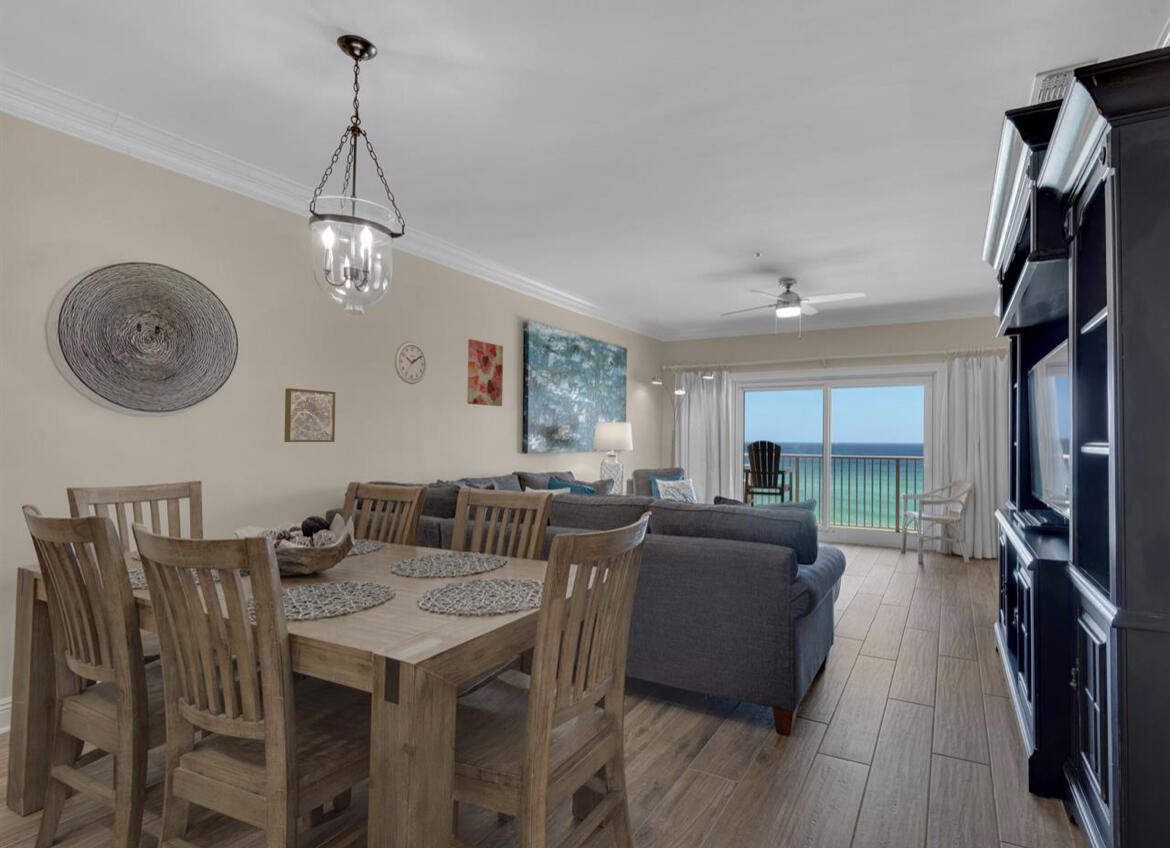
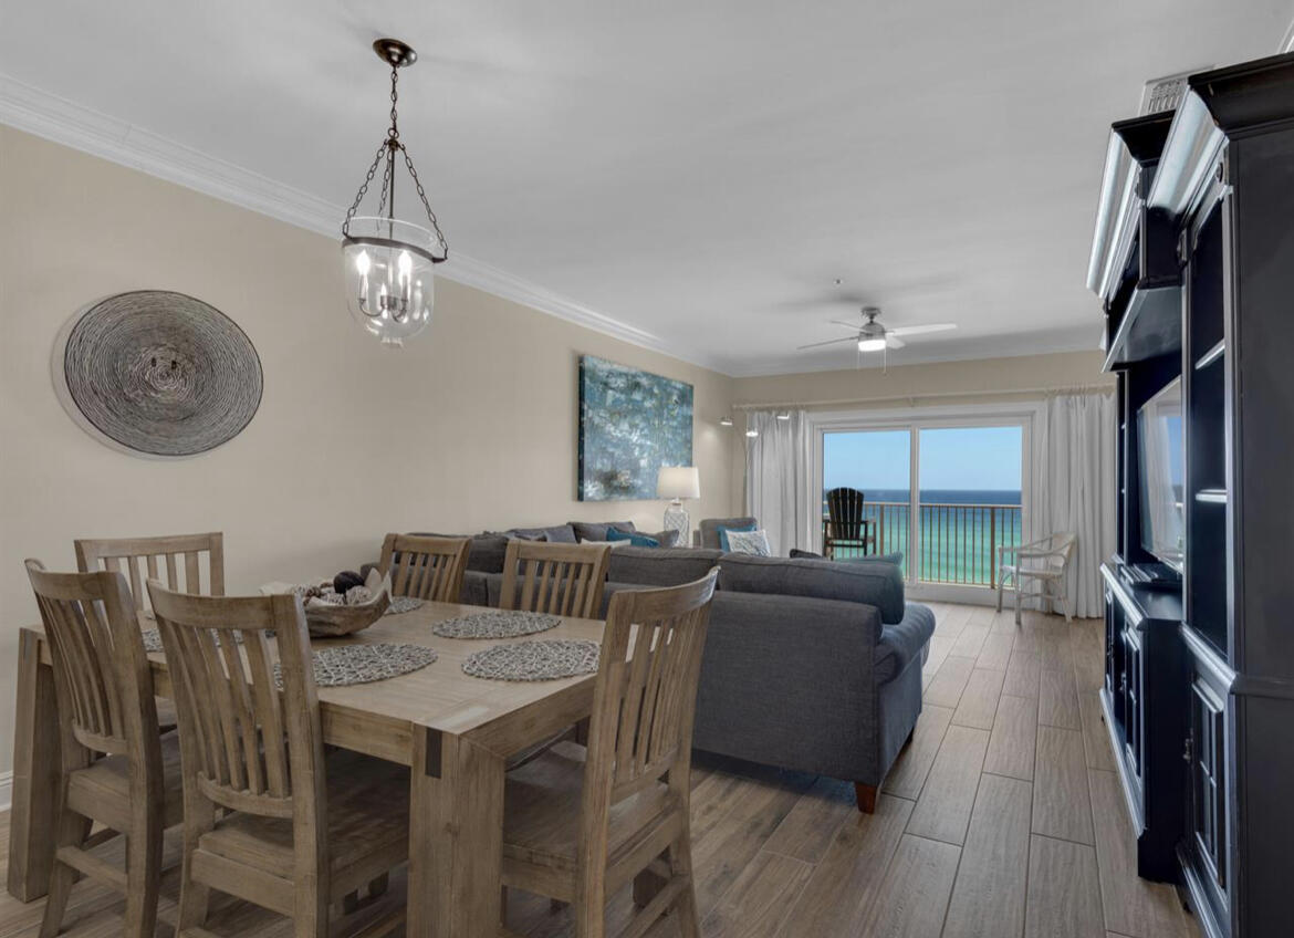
- wall art (310, 416)
- wall art (485, 373)
- wall clock (411, 362)
